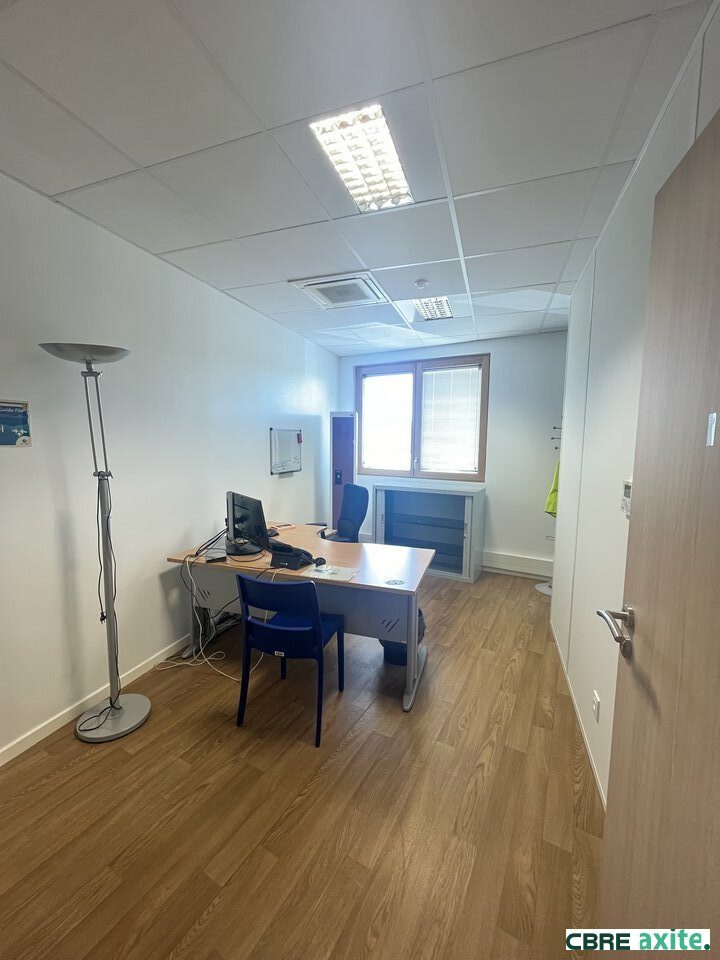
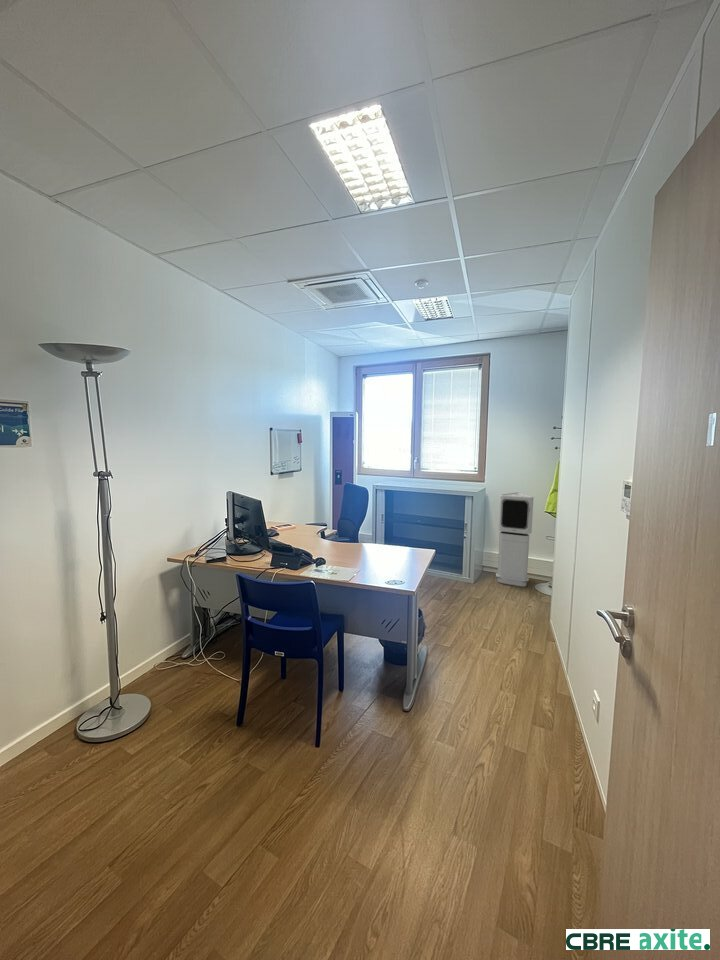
+ air purifier (514, 537)
